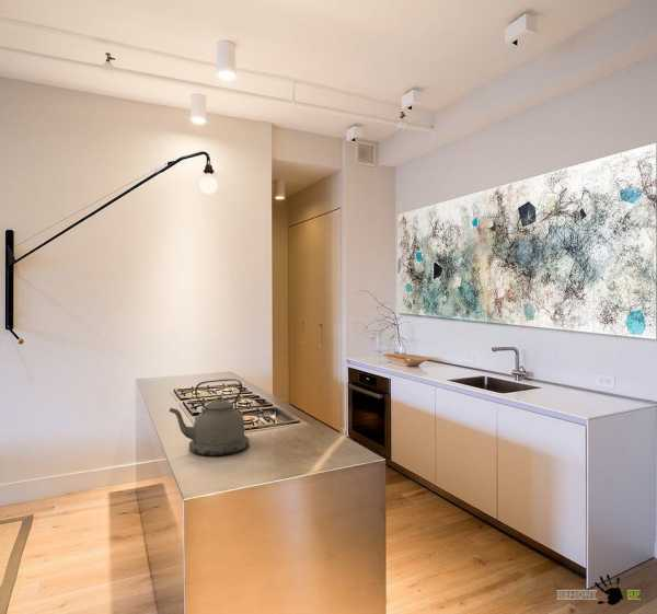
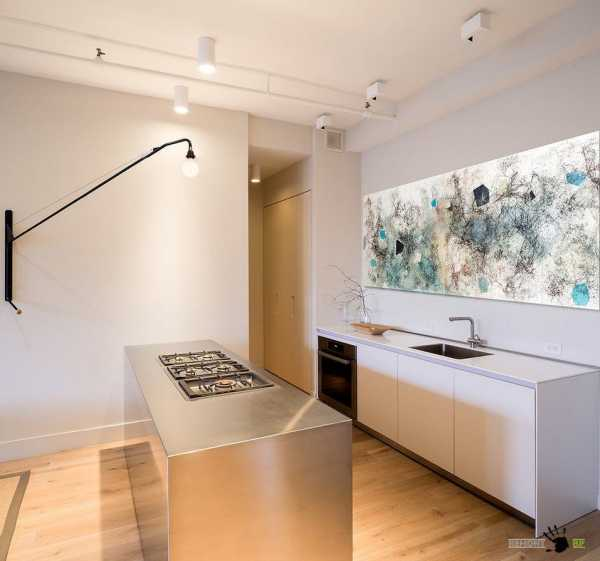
- kettle (216, 414)
